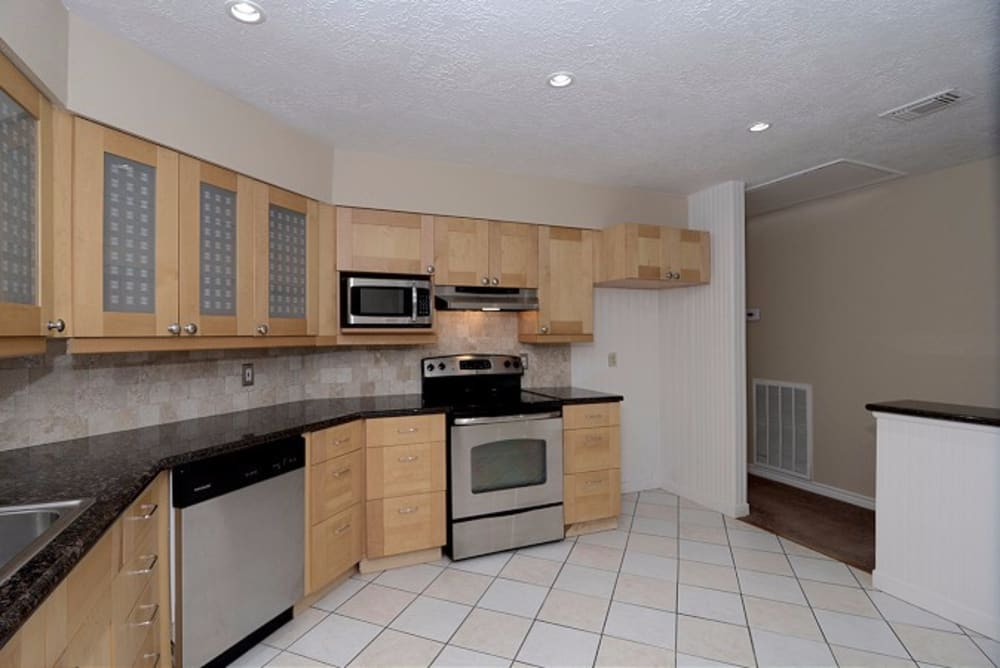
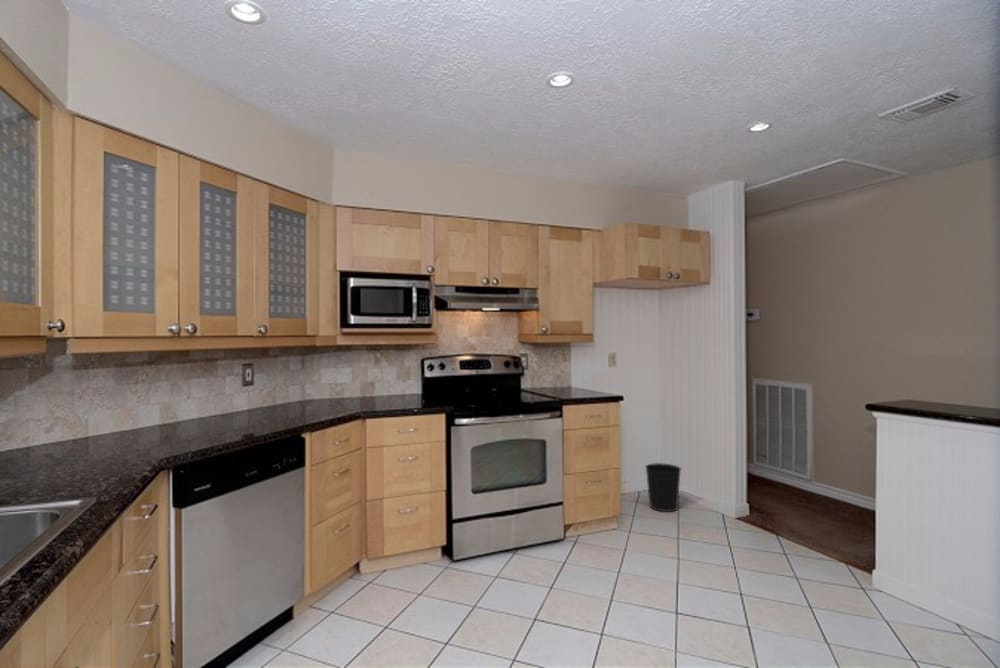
+ wastebasket (663, 487)
